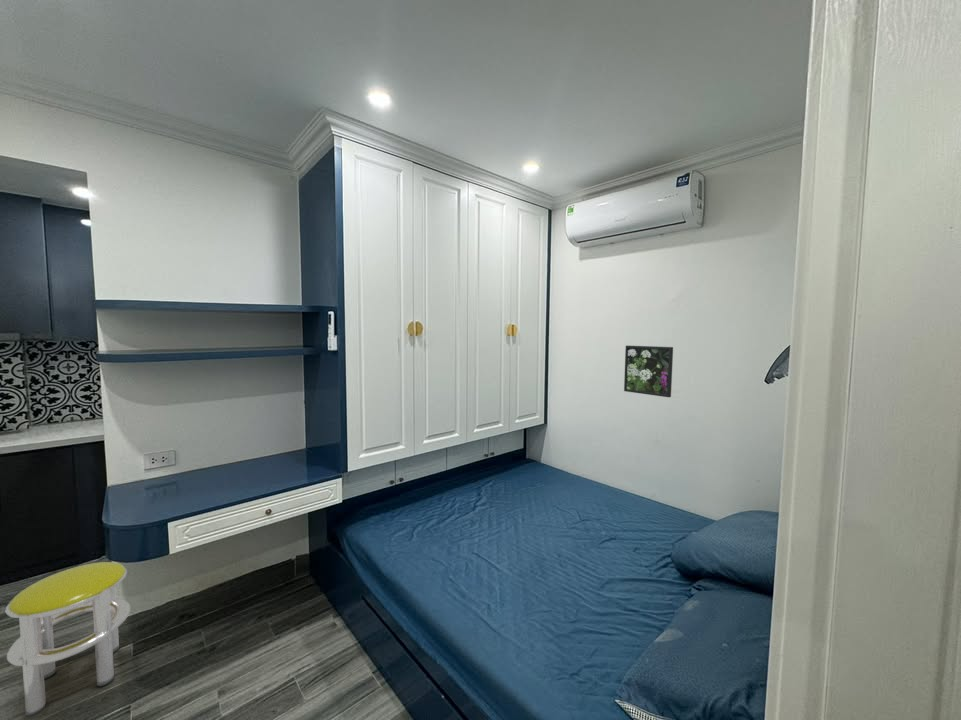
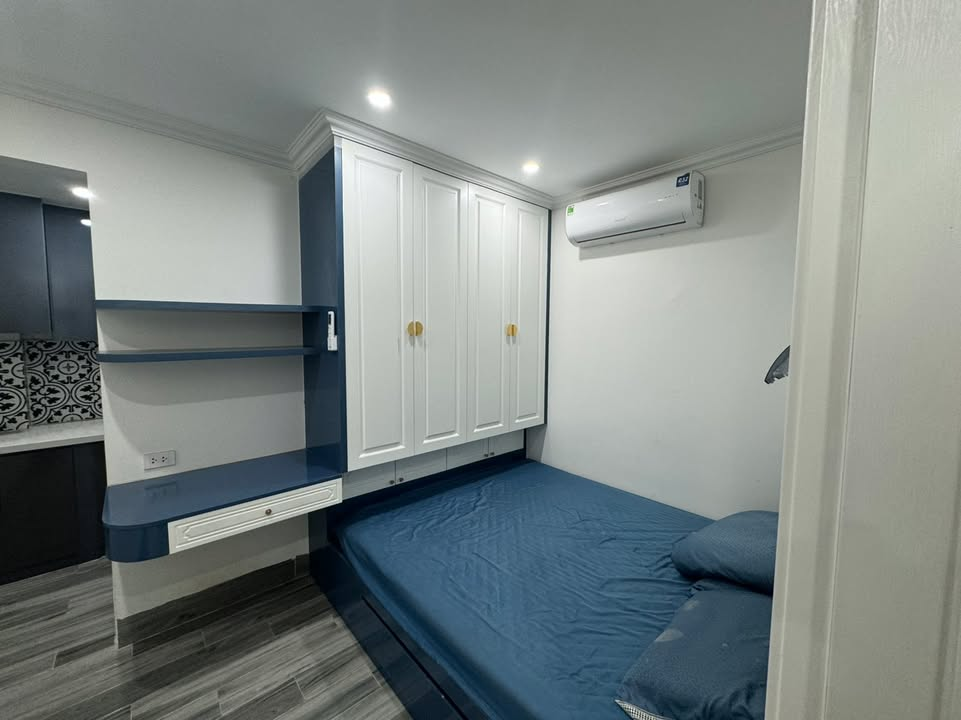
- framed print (647, 370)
- stool (68, 617)
